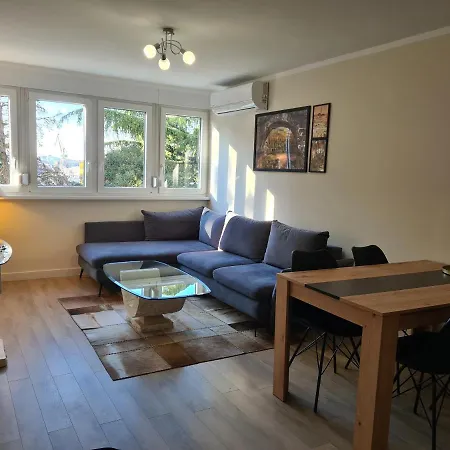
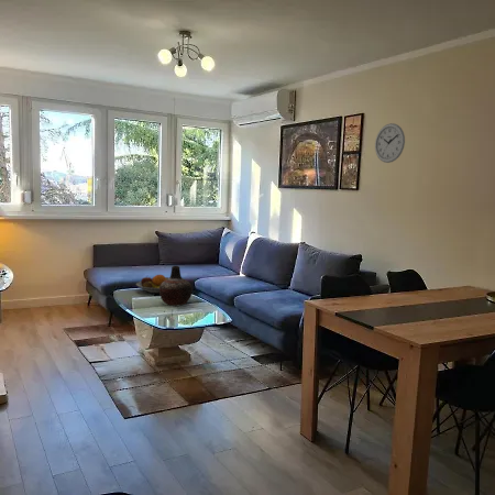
+ wall clock (388, 143)
+ fruit bowl (156, 282)
+ vase (175, 285)
